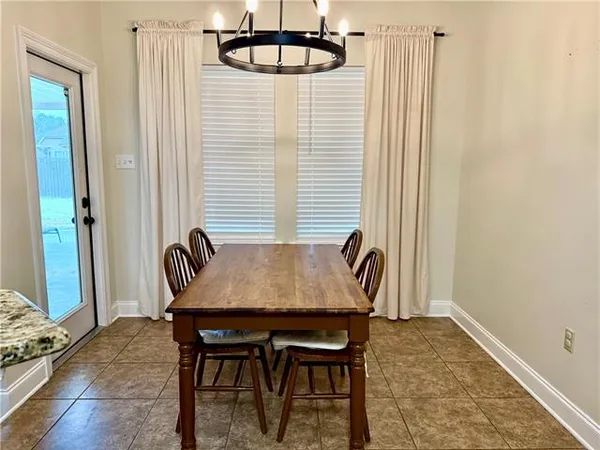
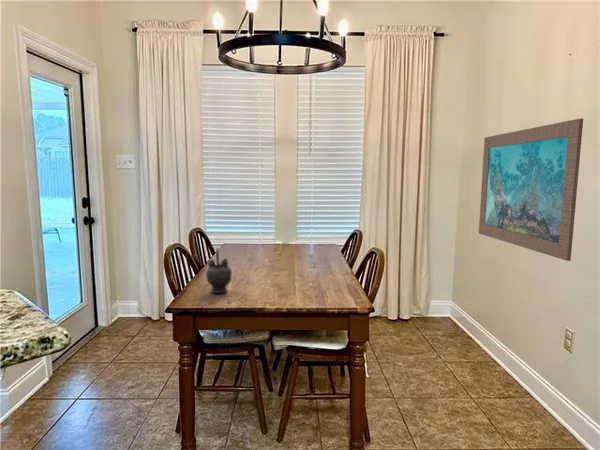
+ wall art (519, 188)
+ teapot (219, 269)
